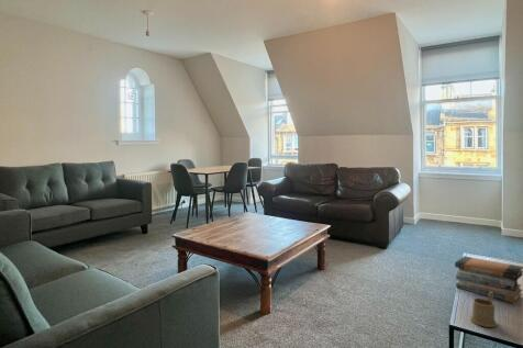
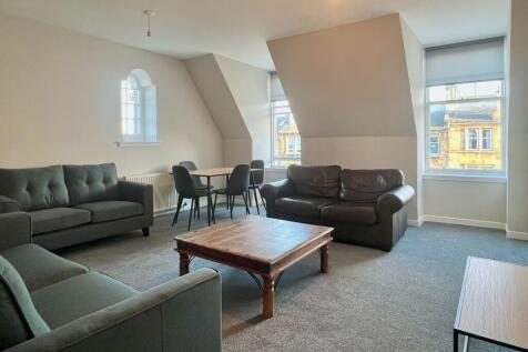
- book stack (487, 277)
- mug (485, 307)
